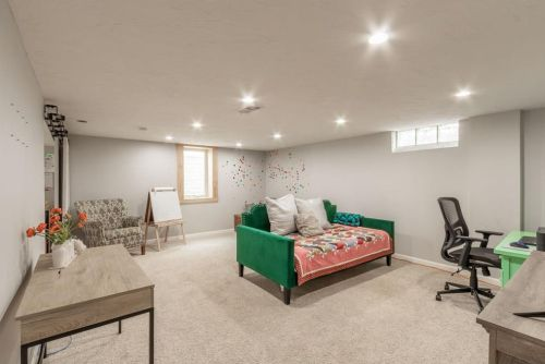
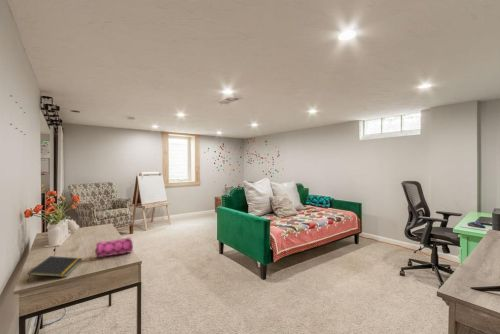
+ notepad (57, 265)
+ pencil case (114, 246)
